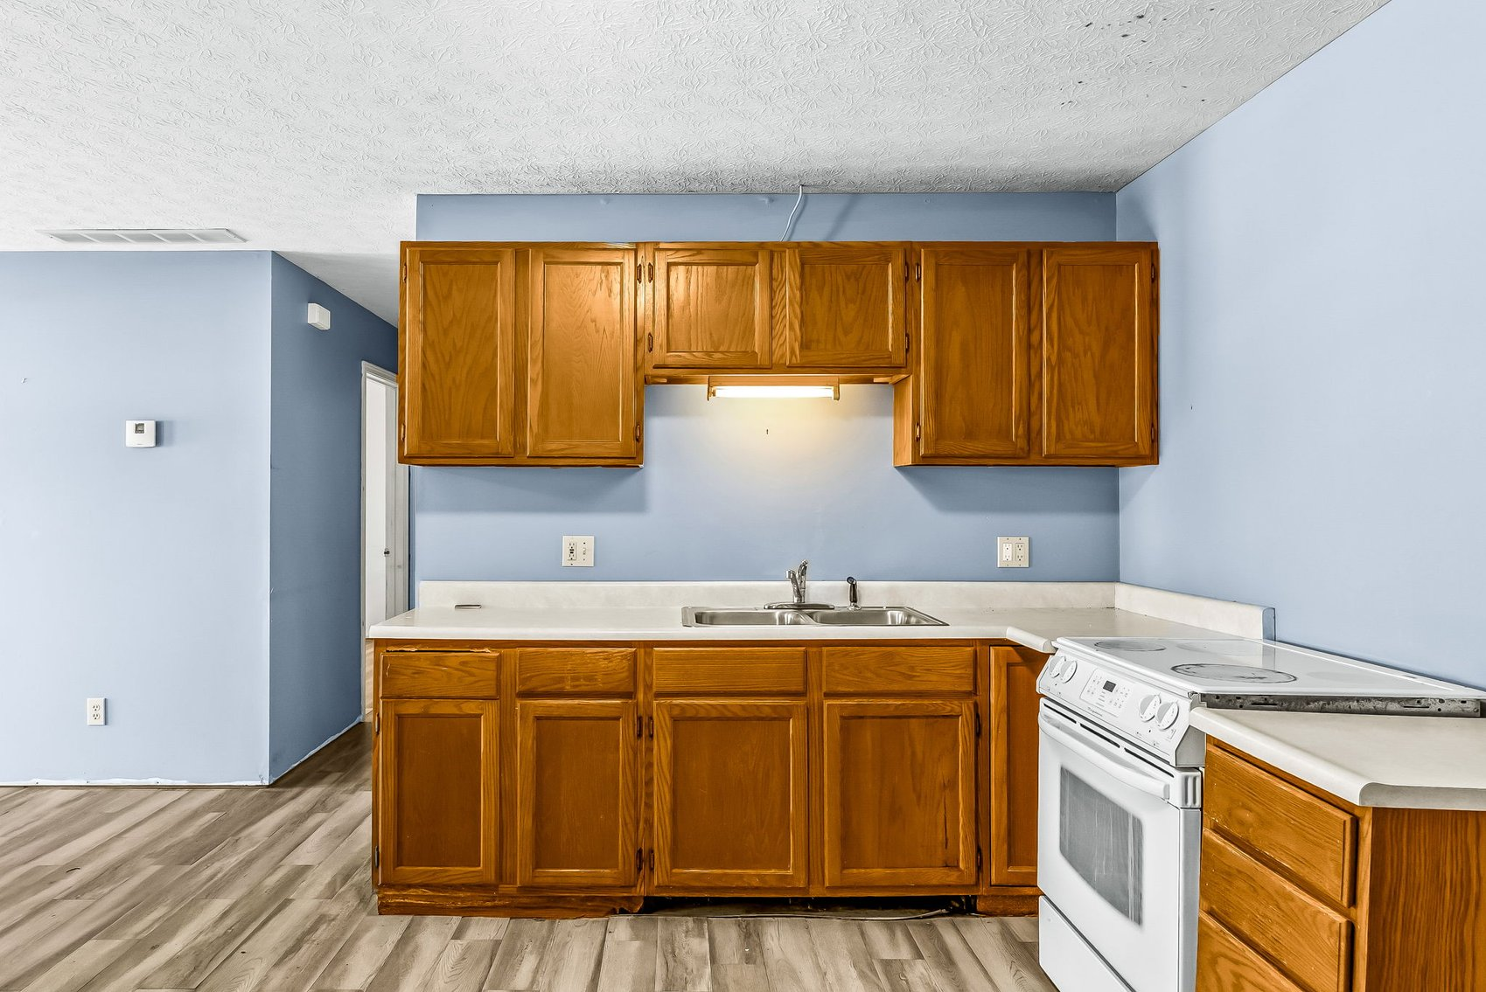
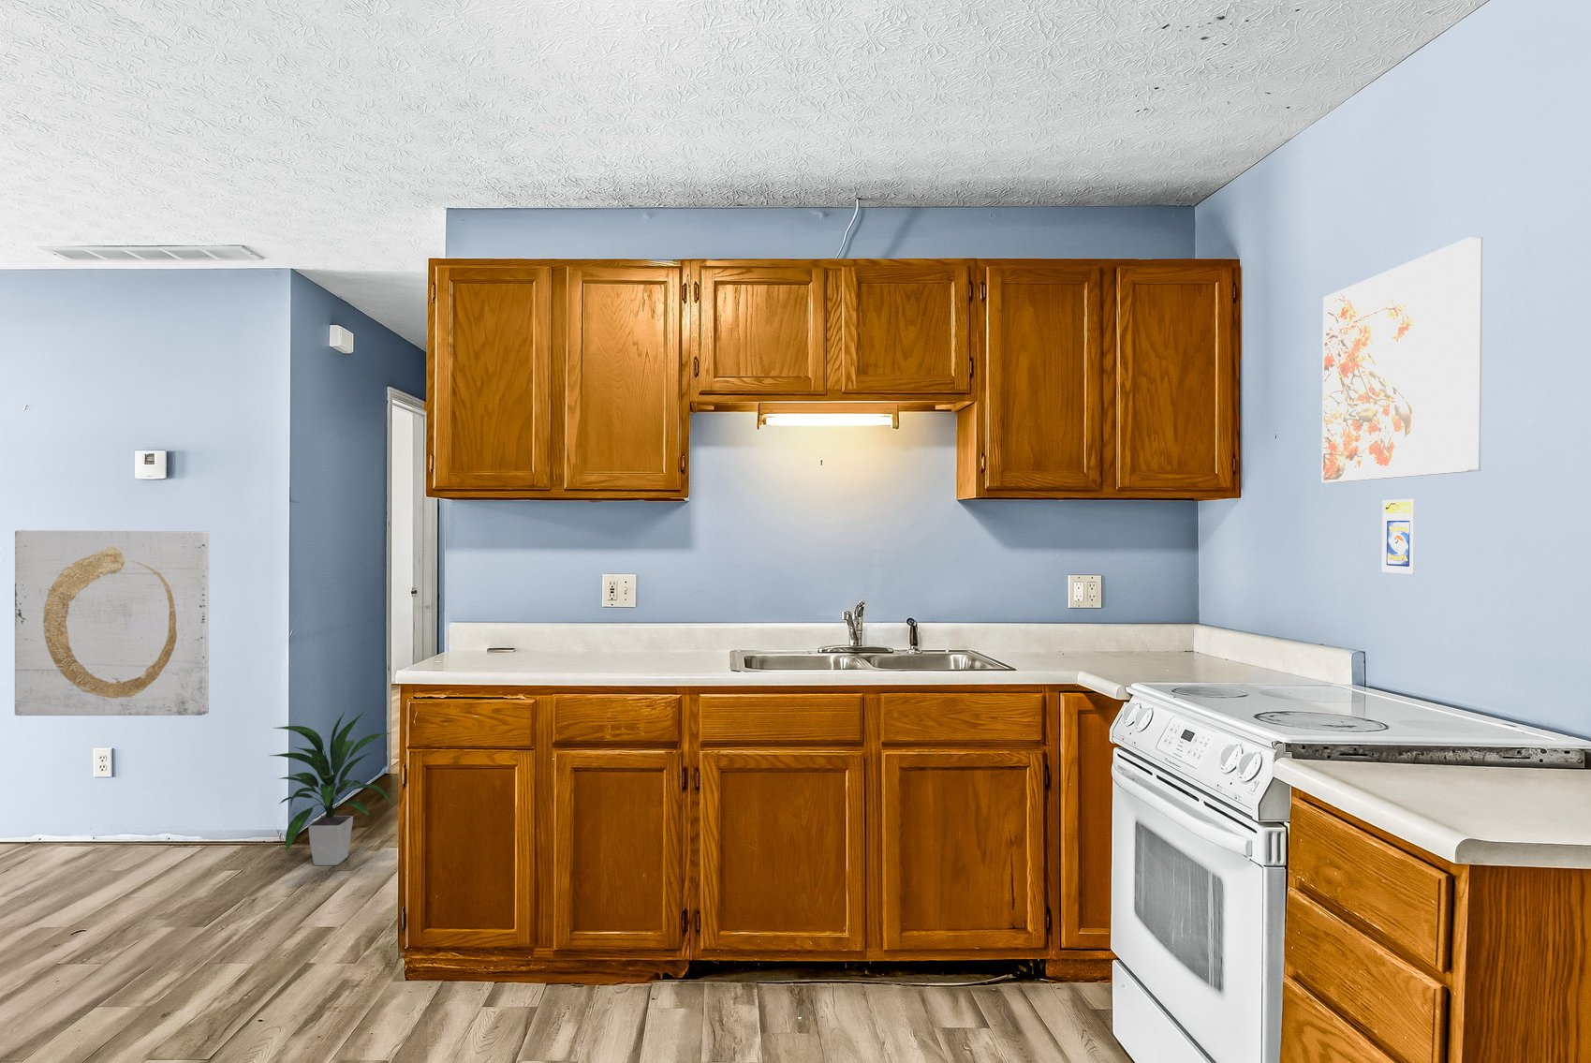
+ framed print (1393, 374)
+ trading card display case (1398, 536)
+ indoor plant (325, 785)
+ wall art (113, 622)
